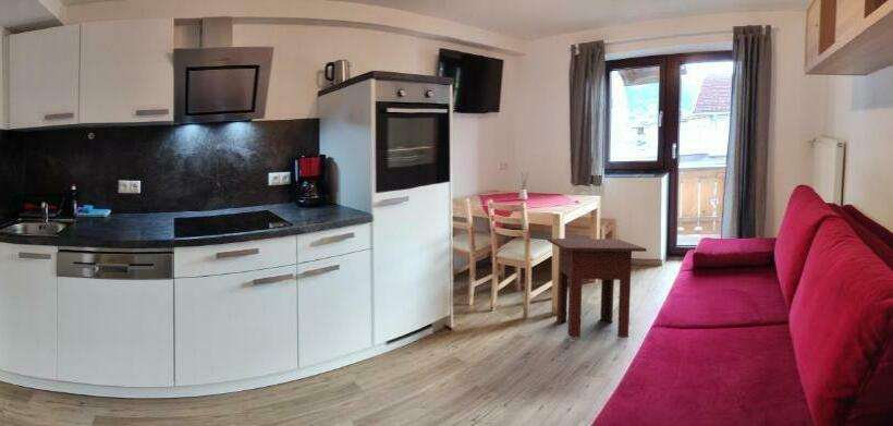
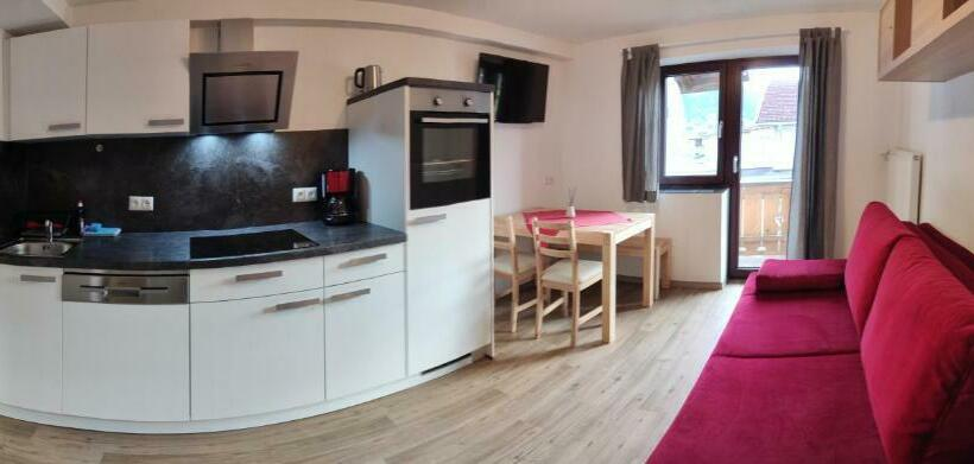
- side table (595, 279)
